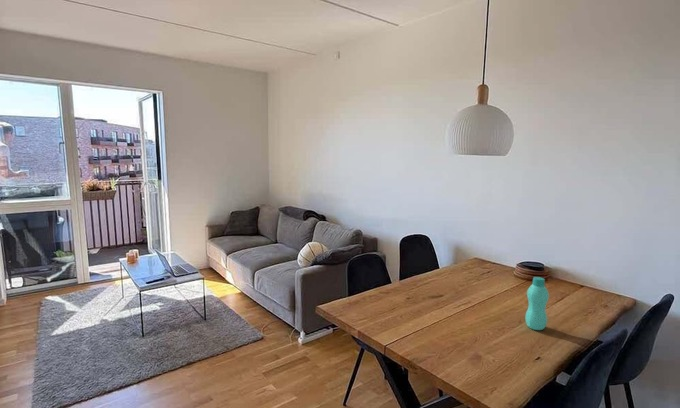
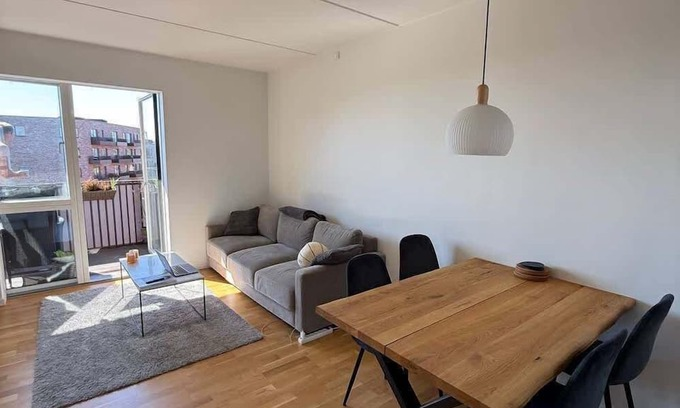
- bottle (537, 303)
